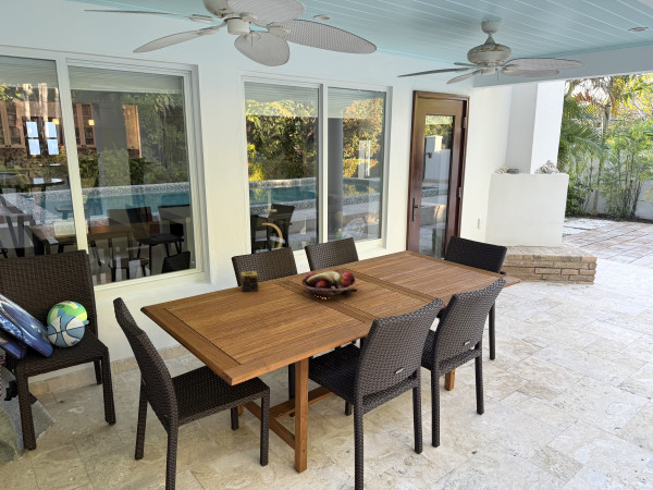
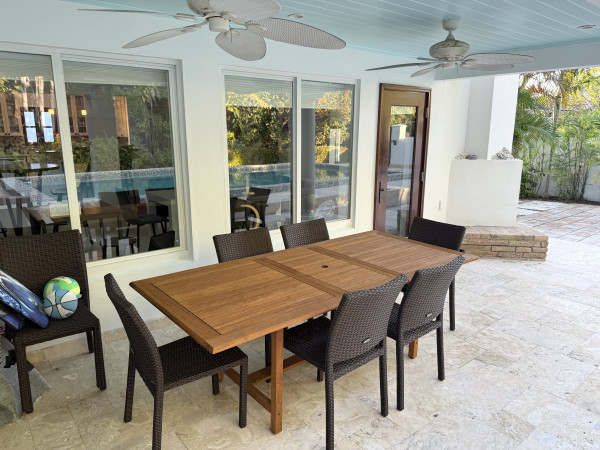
- candle (249, 281)
- fruit basket (330, 282)
